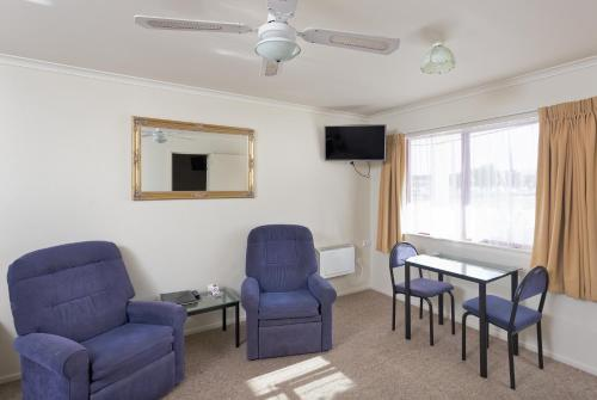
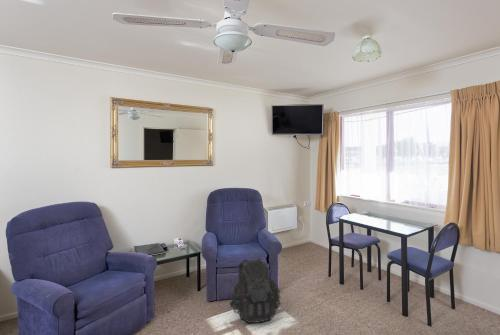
+ backpack (254, 287)
